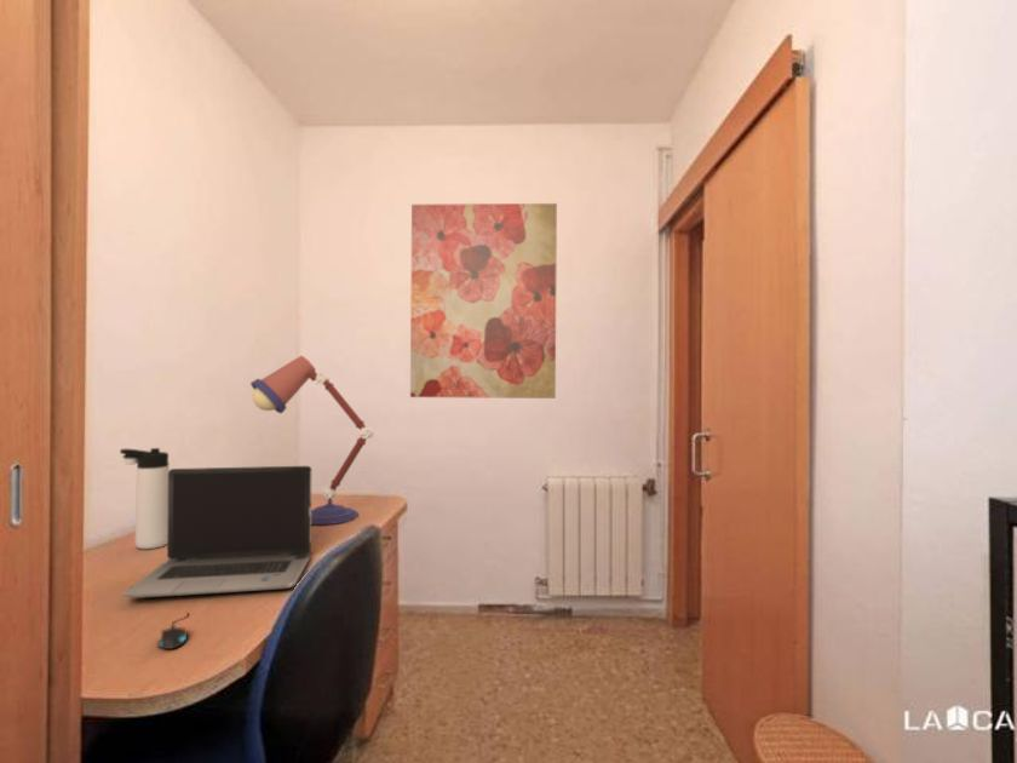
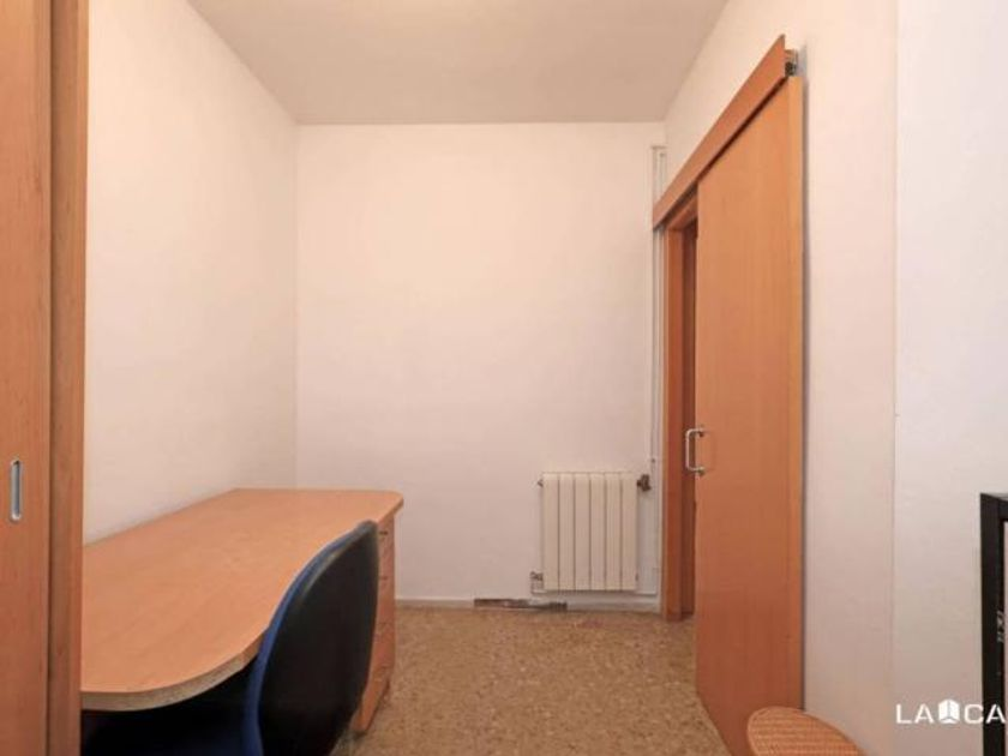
- wall art (483, 300)
- thermos bottle (144, 497)
- desk lamp (283, 411)
- laptop computer (226, 527)
- mouse (178, 627)
